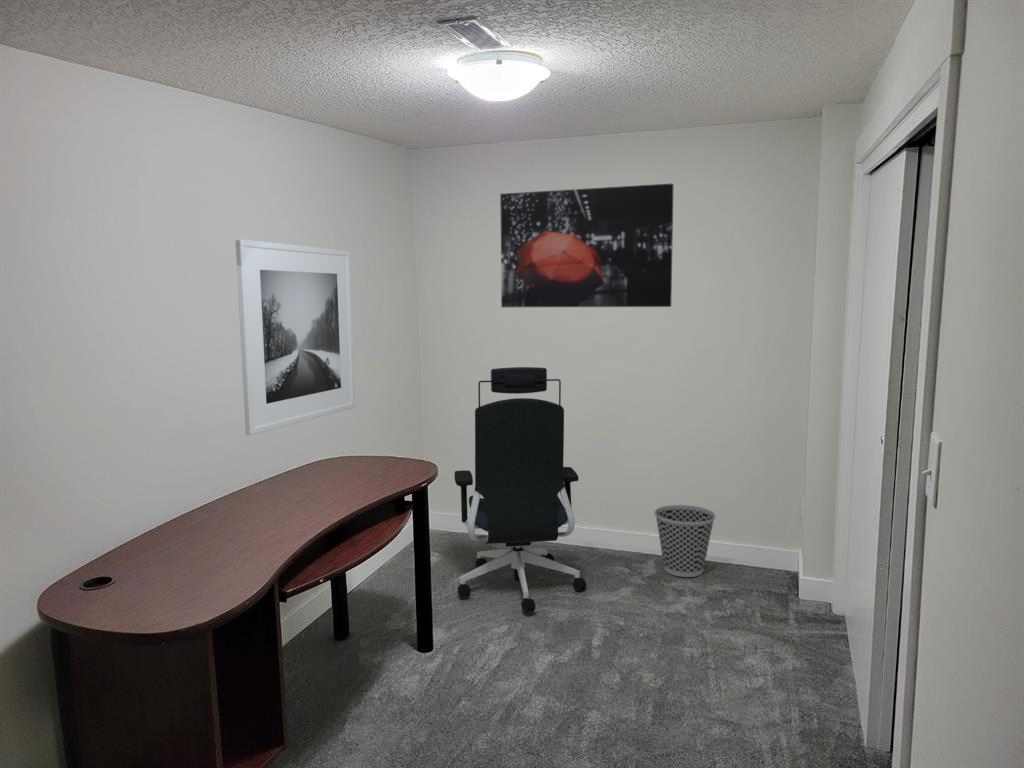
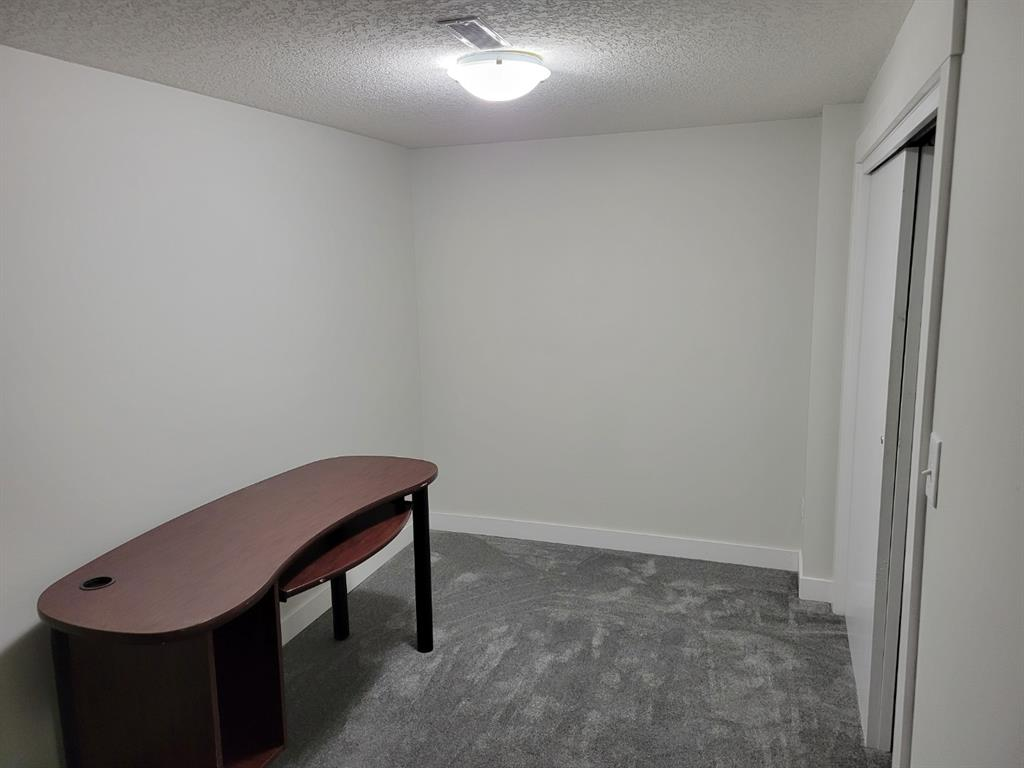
- wastebasket (684, 541)
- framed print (303, 334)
- wall art (583, 248)
- office chair (519, 478)
